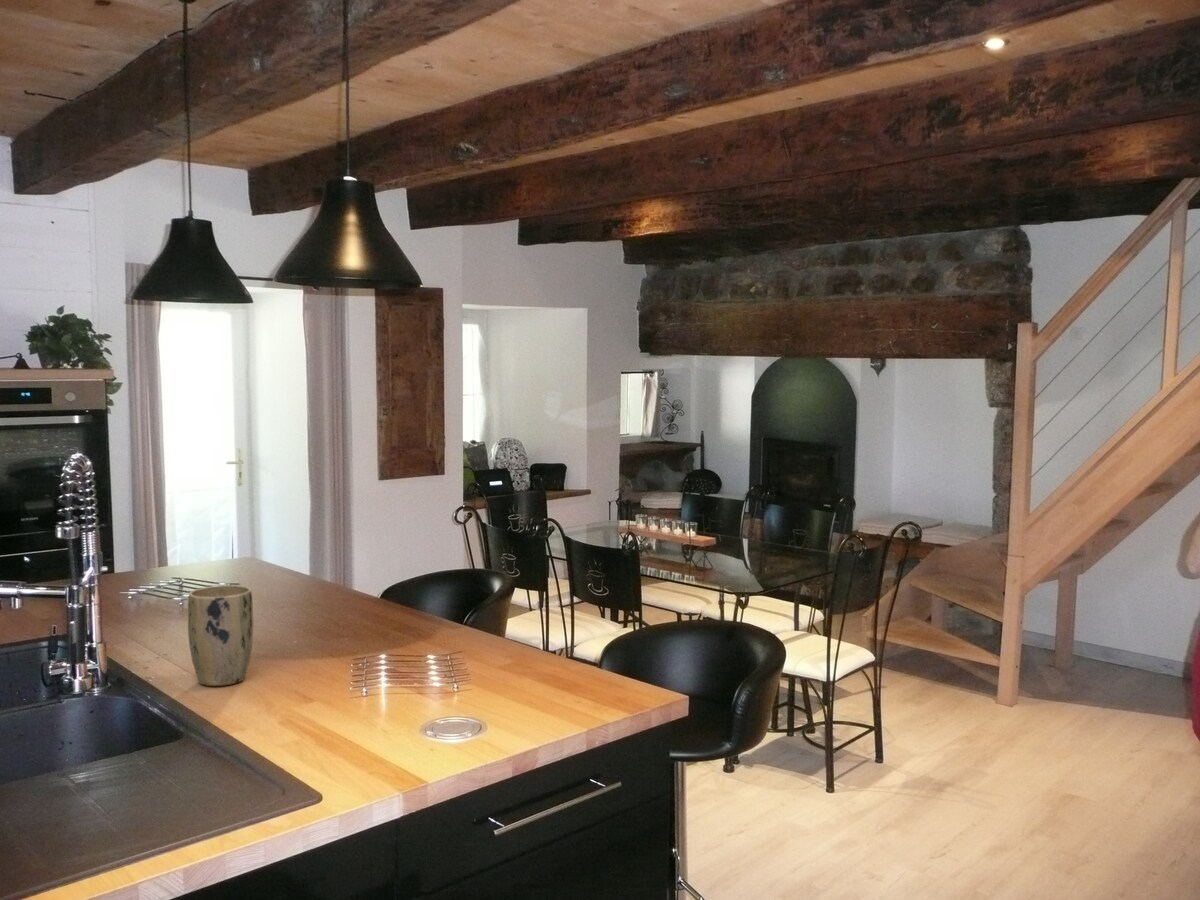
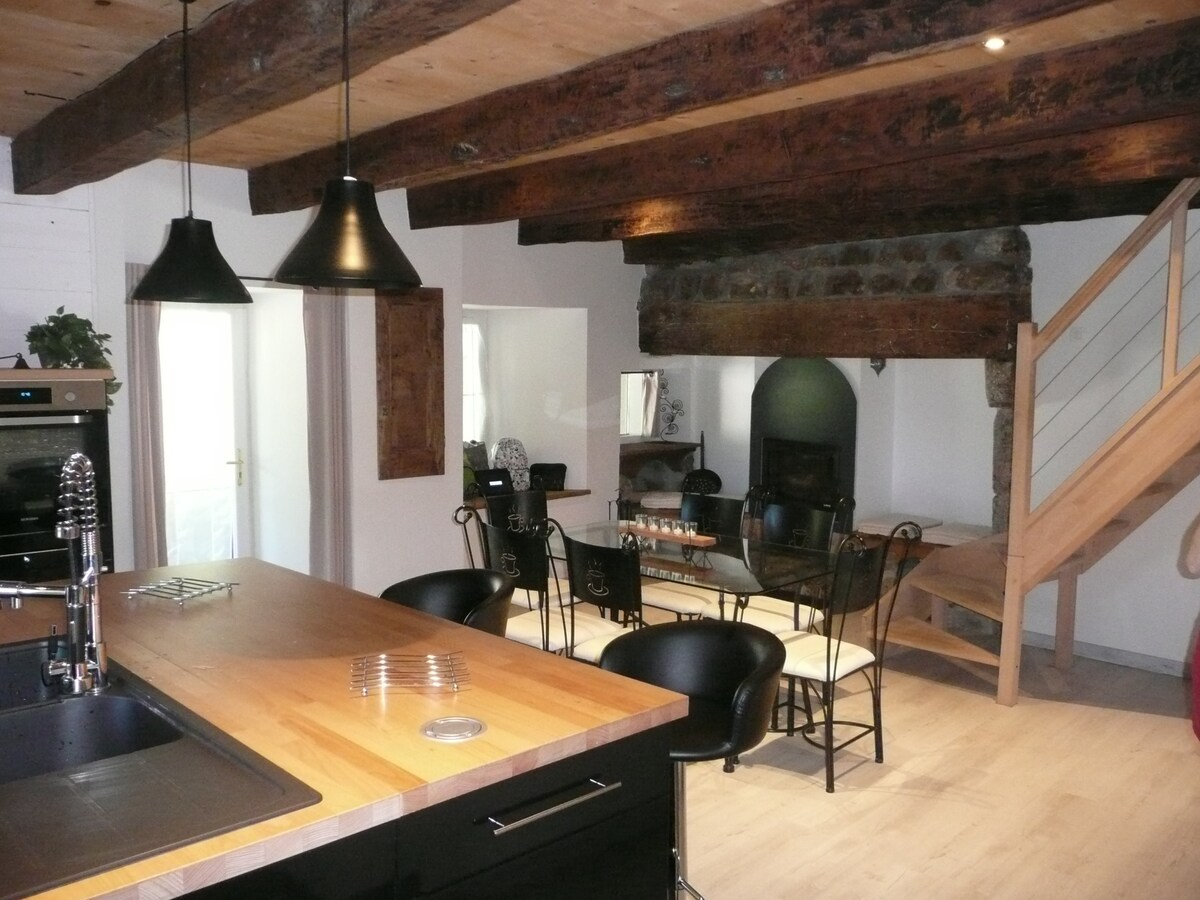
- plant pot (221, 635)
